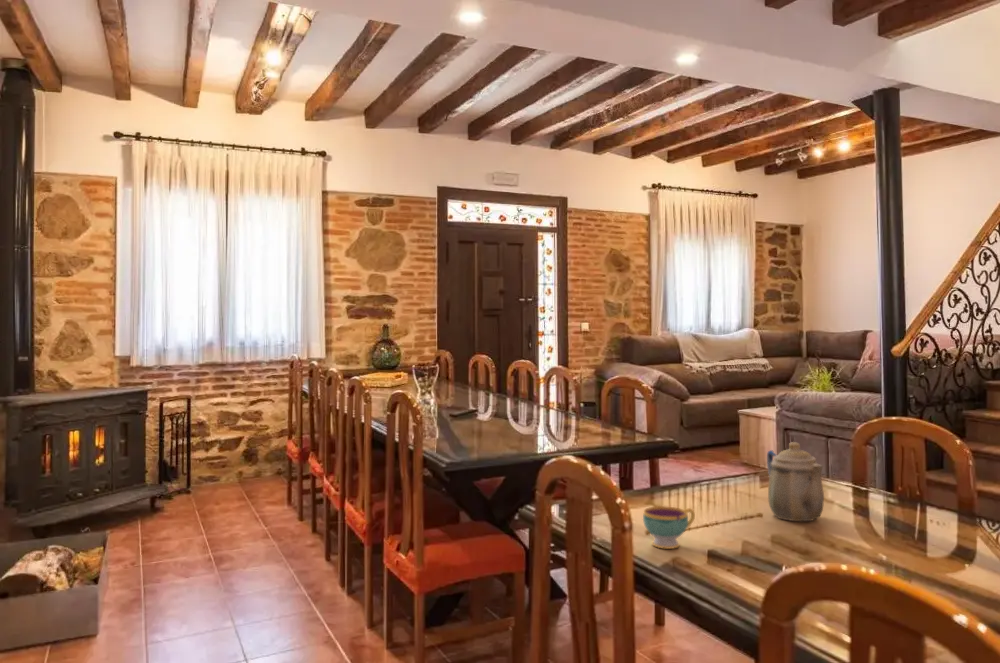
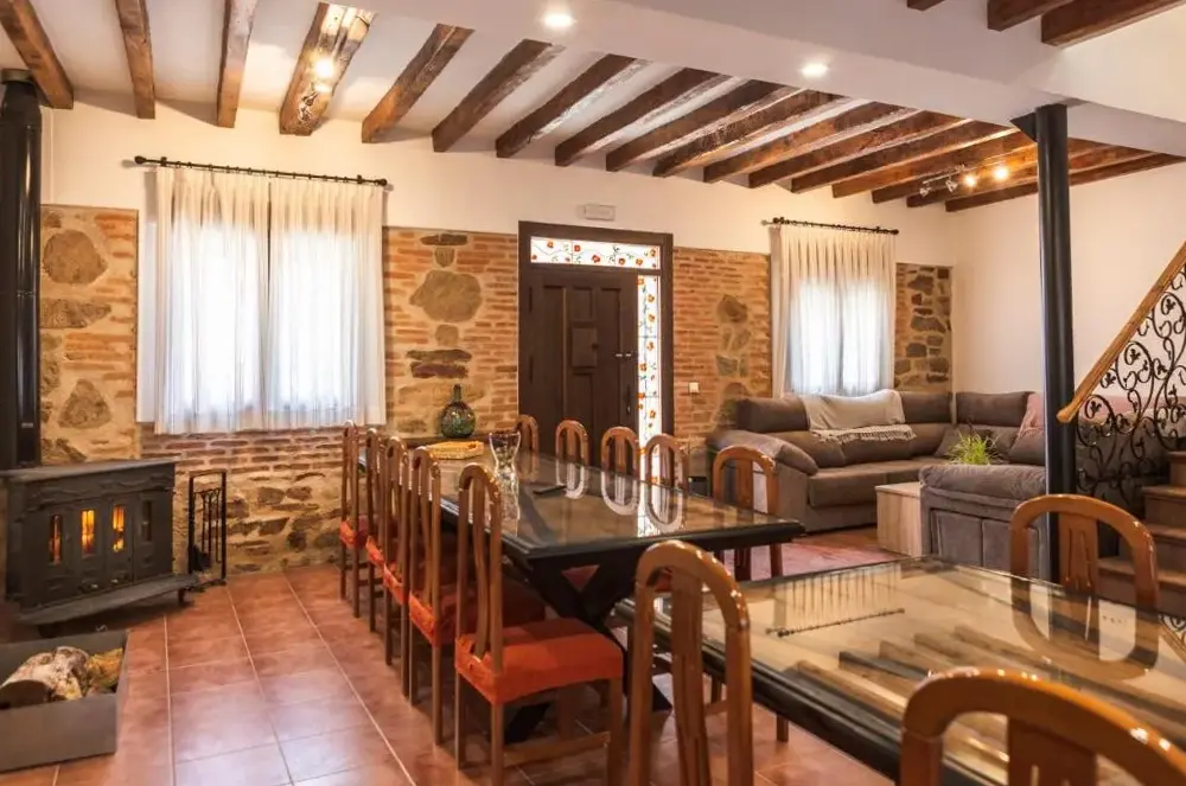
- teapot (794, 479)
- teacup (669, 527)
